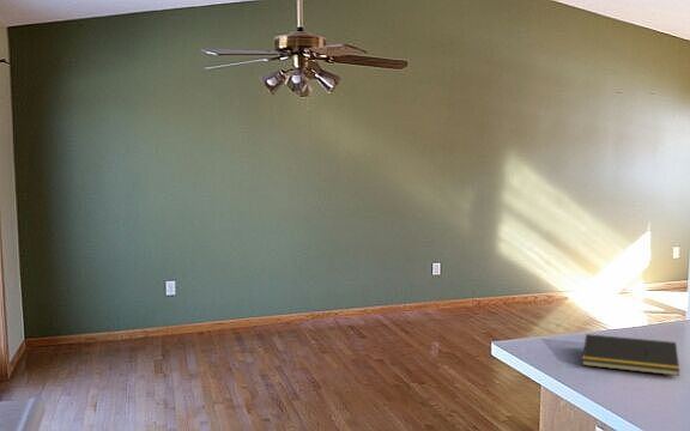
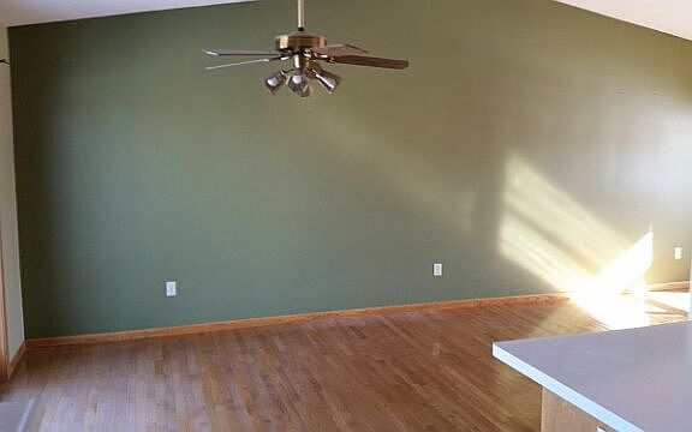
- notepad (629, 353)
